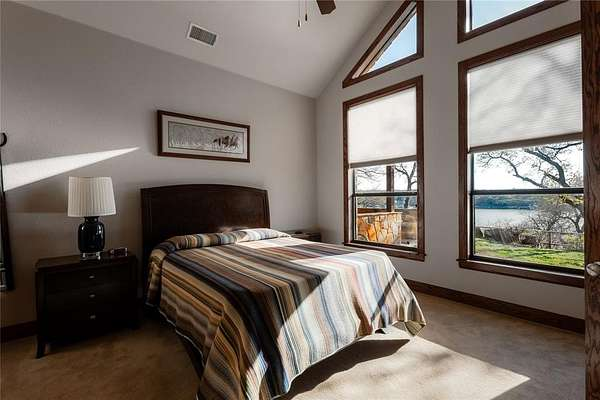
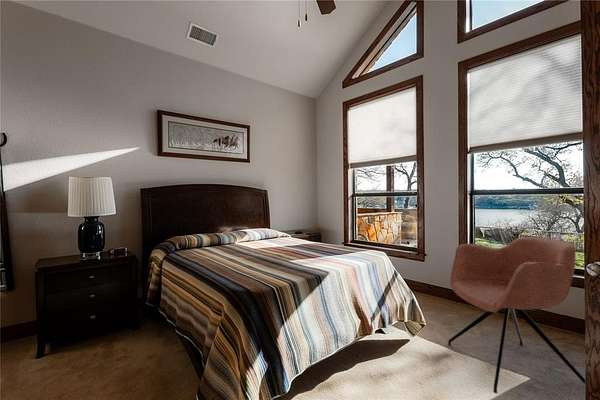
+ armchair (509, 302)
